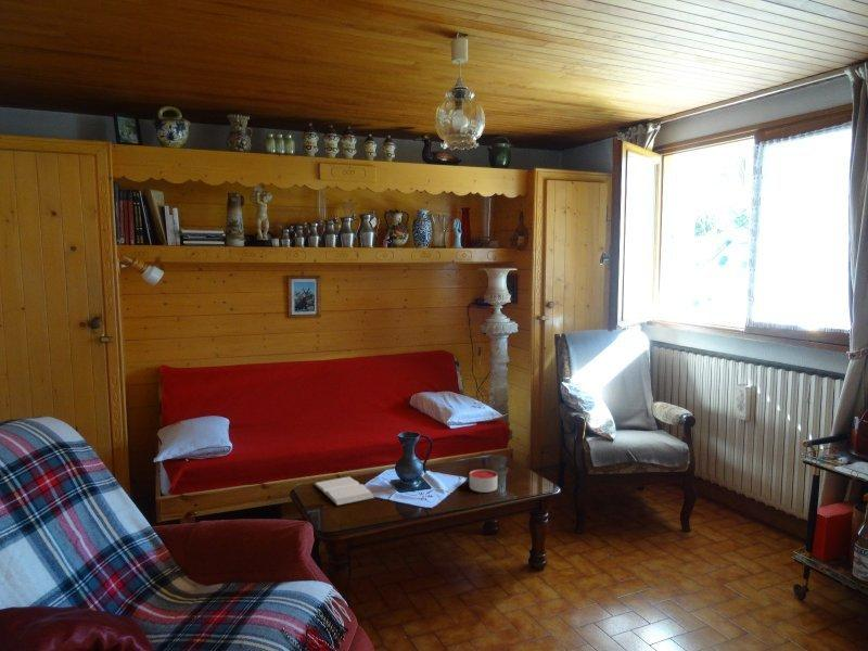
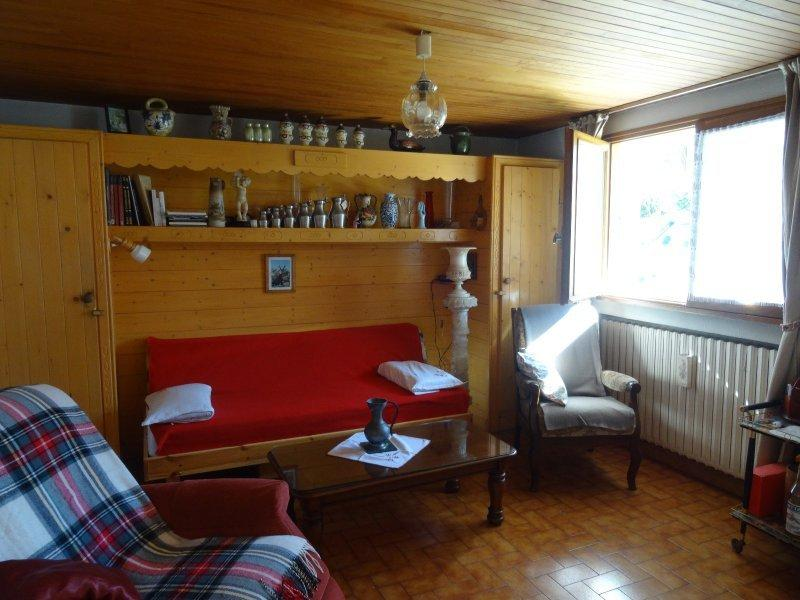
- candle (483, 480)
- book (343, 488)
